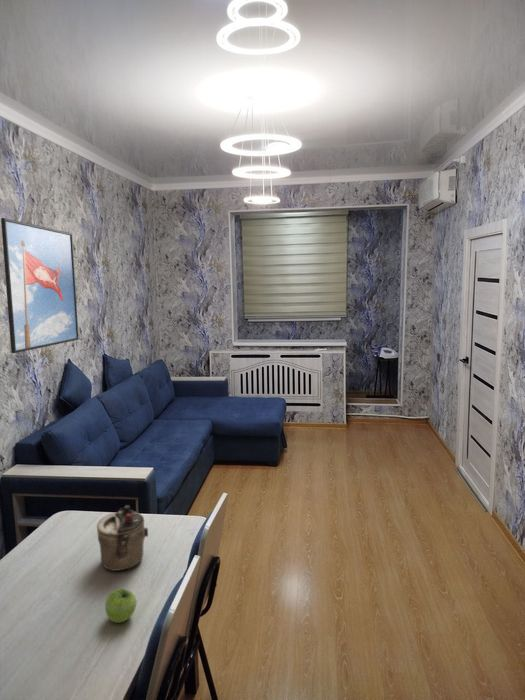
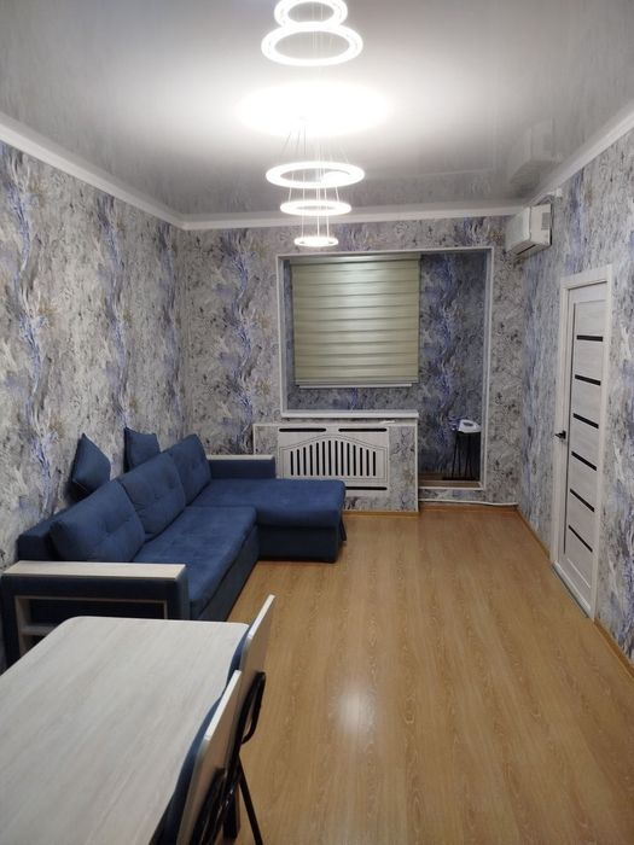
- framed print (45, 287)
- teapot (123, 536)
- fruit (120, 605)
